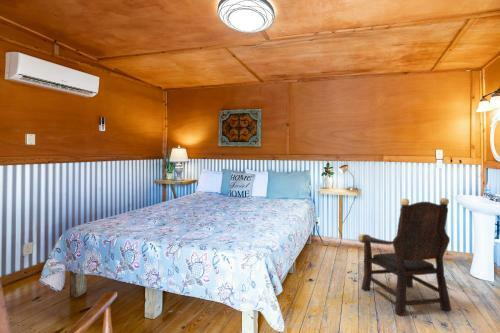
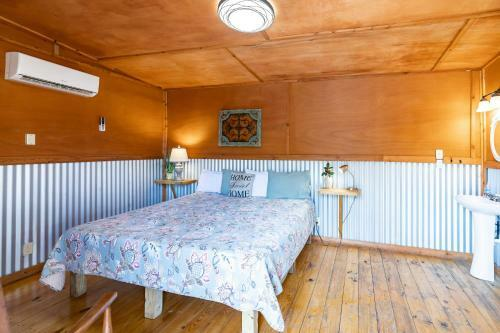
- armchair (403, 246)
